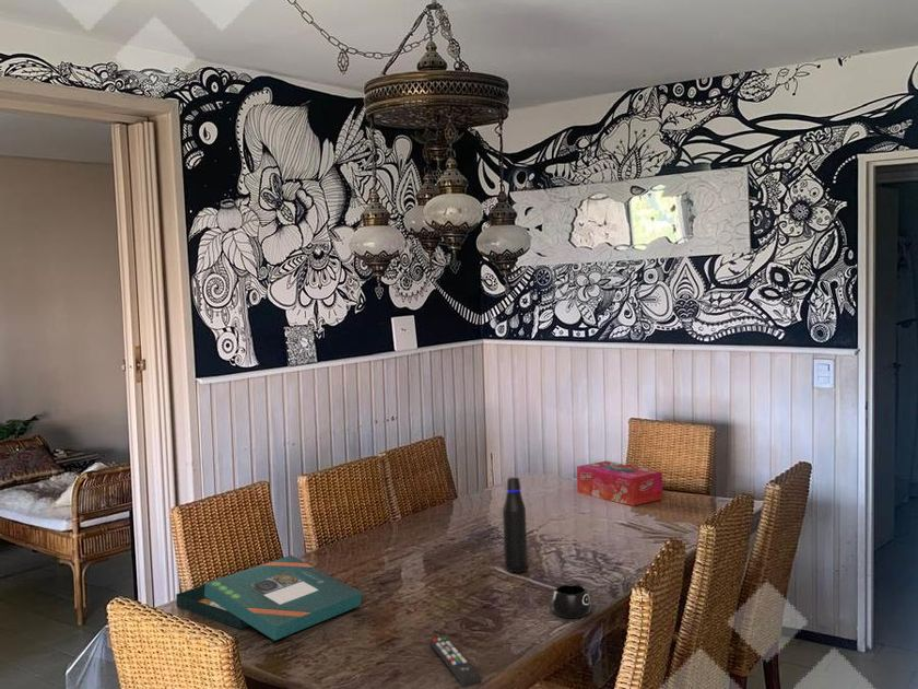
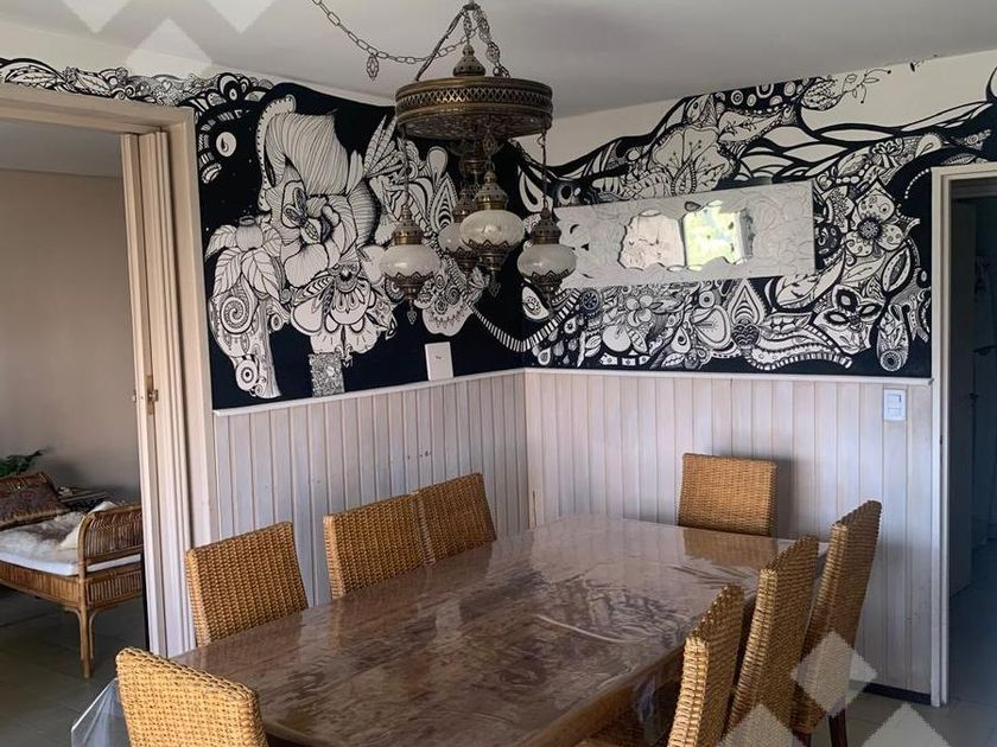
- water bottle (514, 525)
- tissue box (619, 482)
- remote control (454, 659)
- mug (573, 598)
- board game (267, 589)
